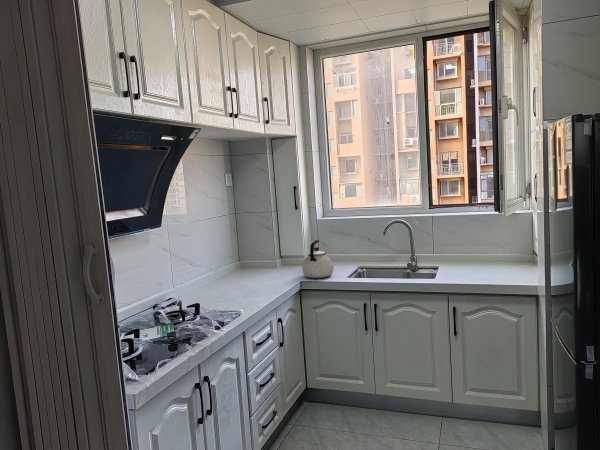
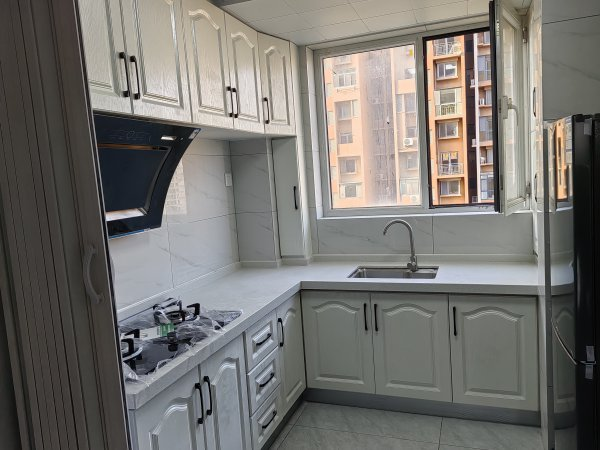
- kettle (317, 258)
